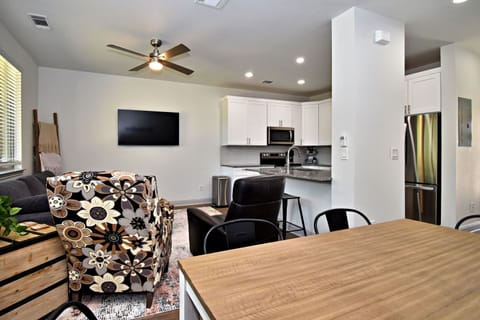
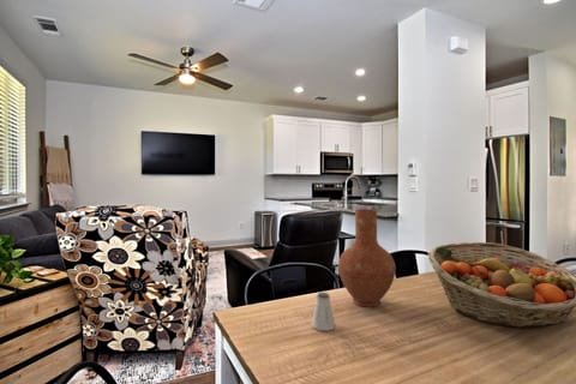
+ vase (366, 256)
+ fruit basket (500, 280)
+ saltshaker (323, 310)
